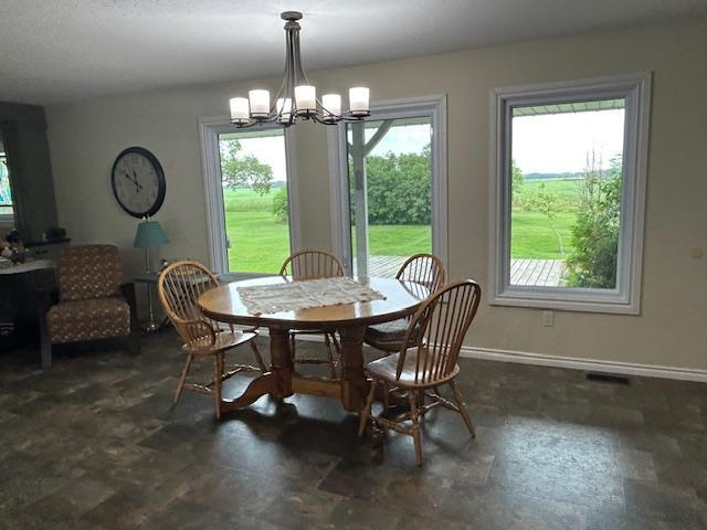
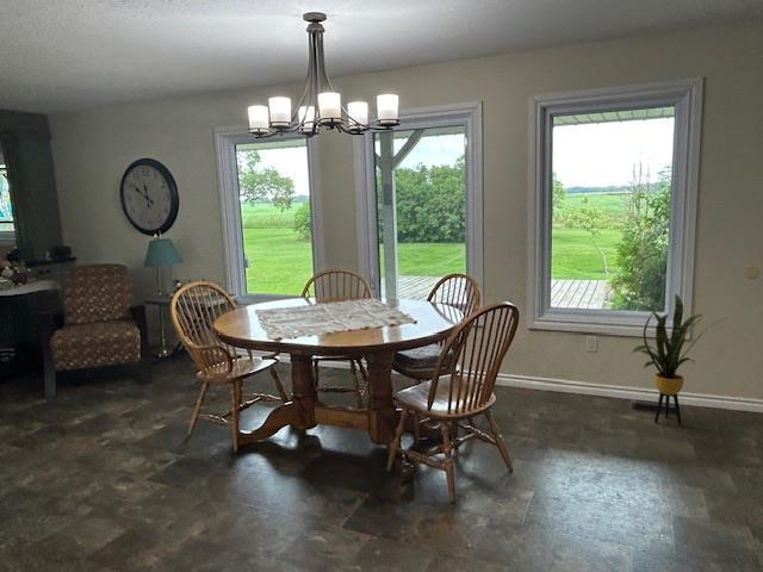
+ house plant (675, 361)
